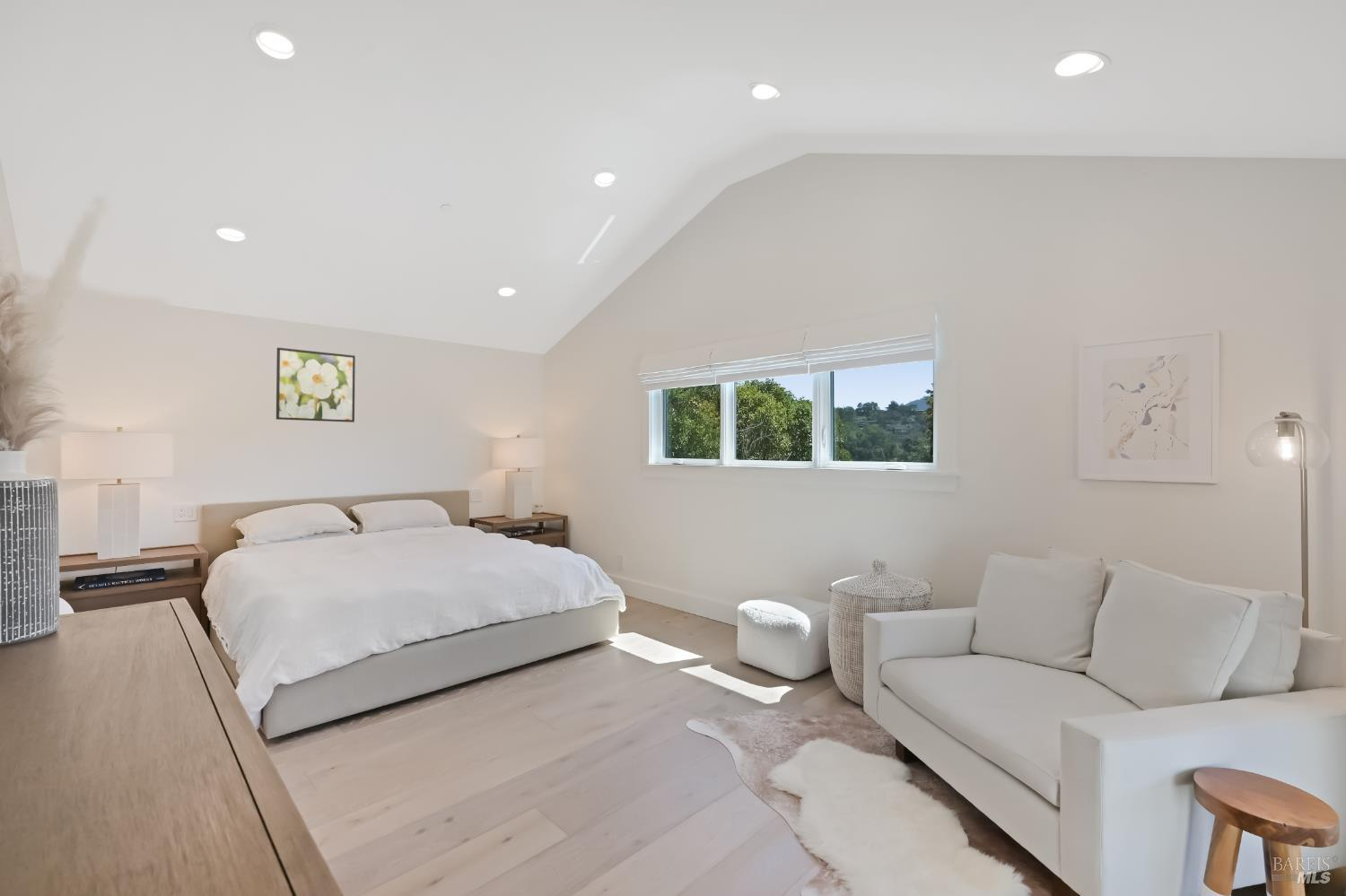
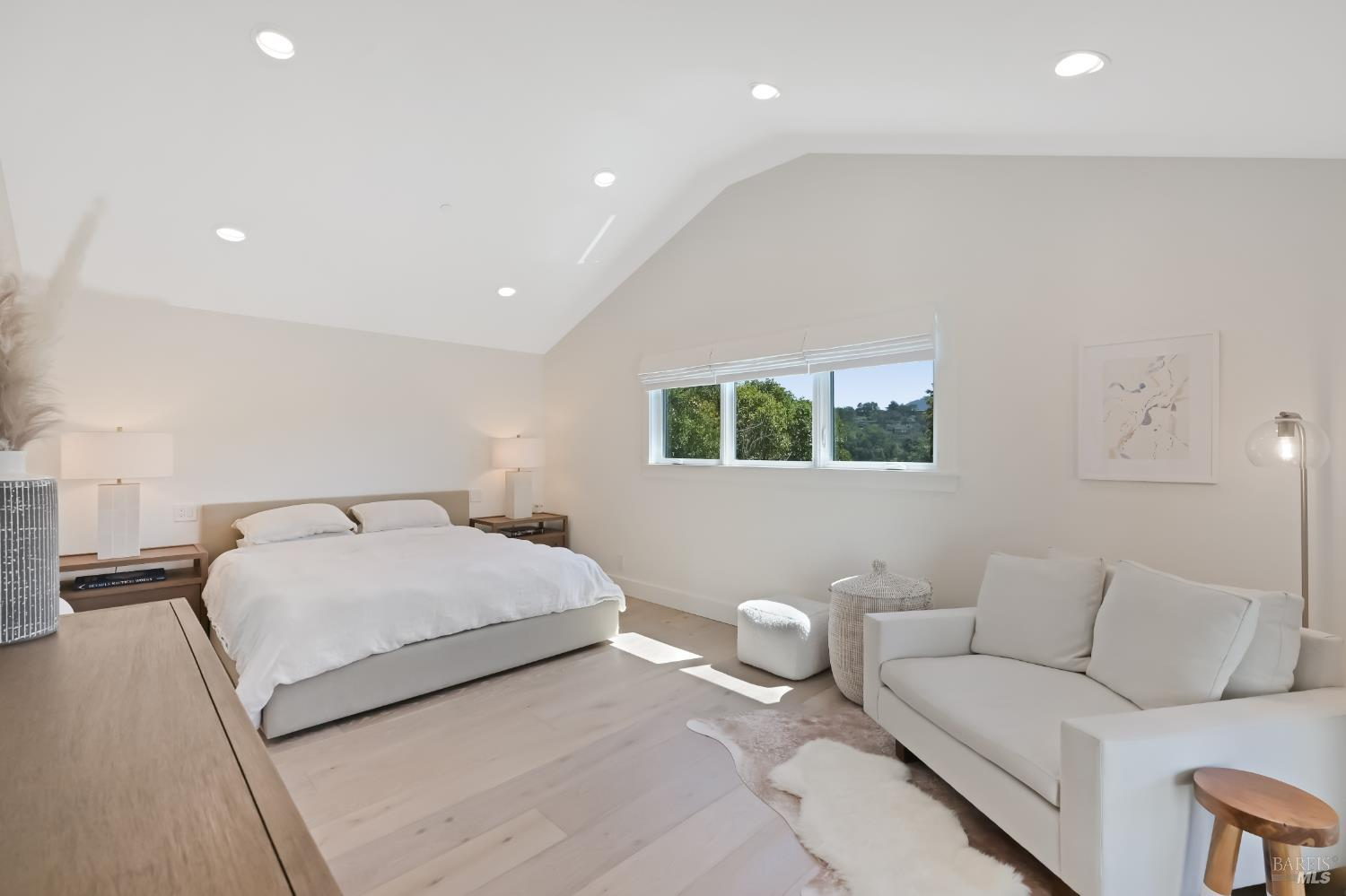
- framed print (317, 386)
